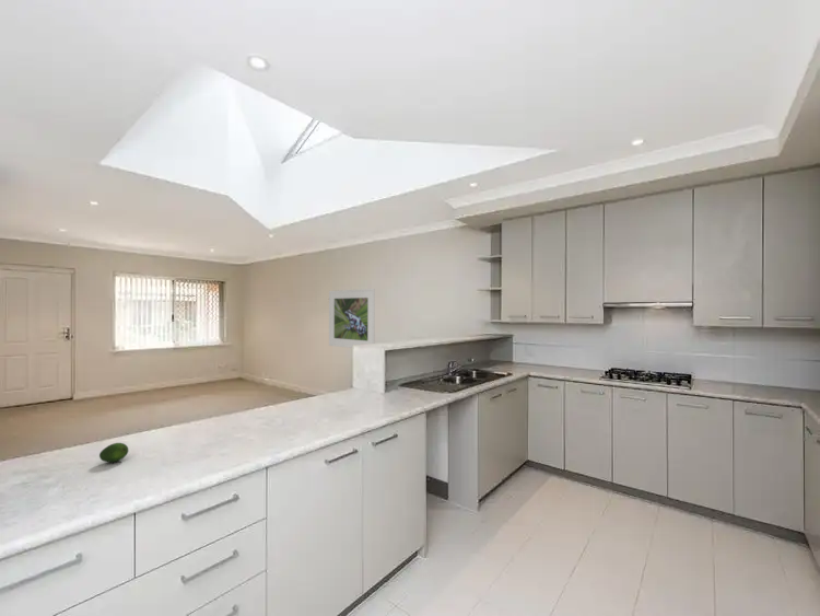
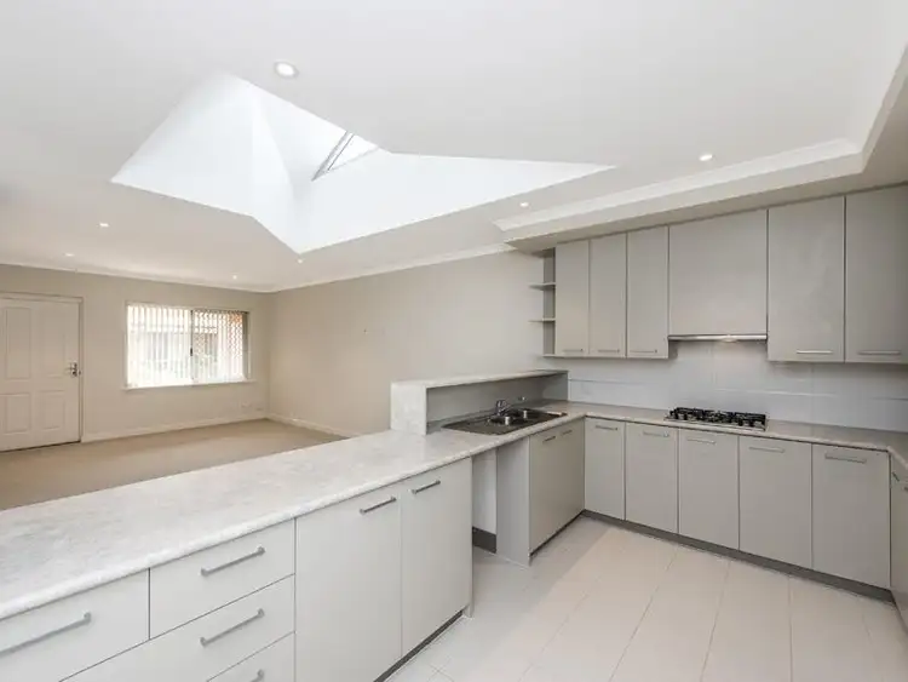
- fruit (114, 452)
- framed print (350, 318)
